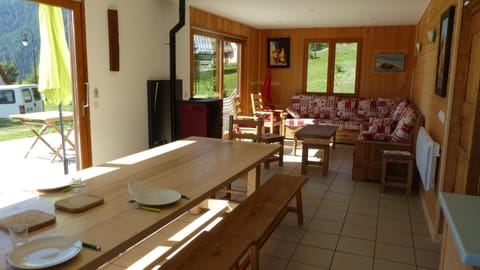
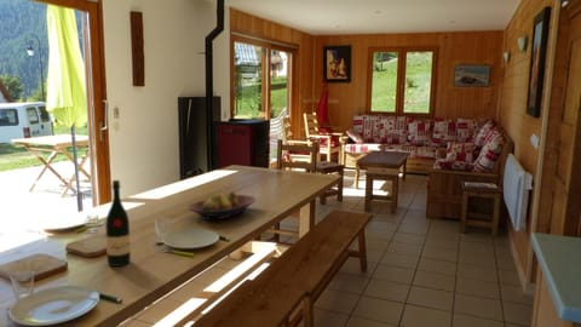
+ wine bottle (117, 222)
+ fruit bowl (223, 203)
